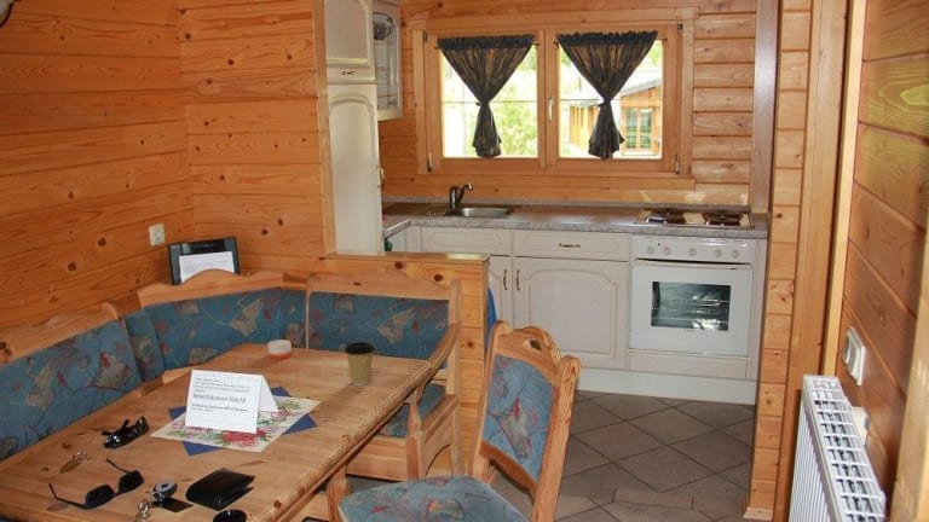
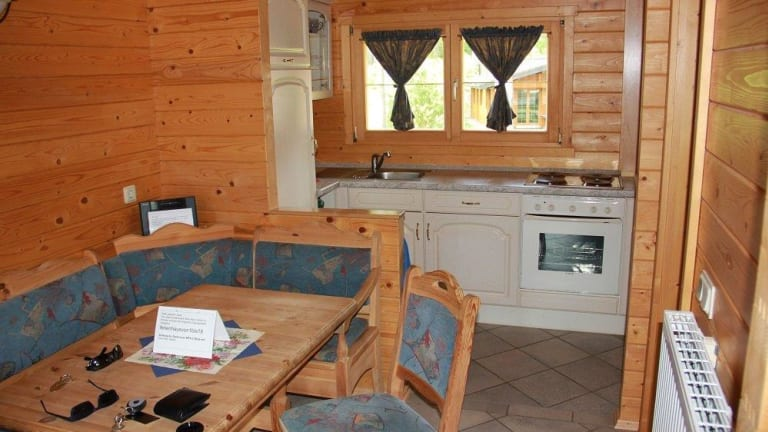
- candle (278, 342)
- coffee cup (359, 362)
